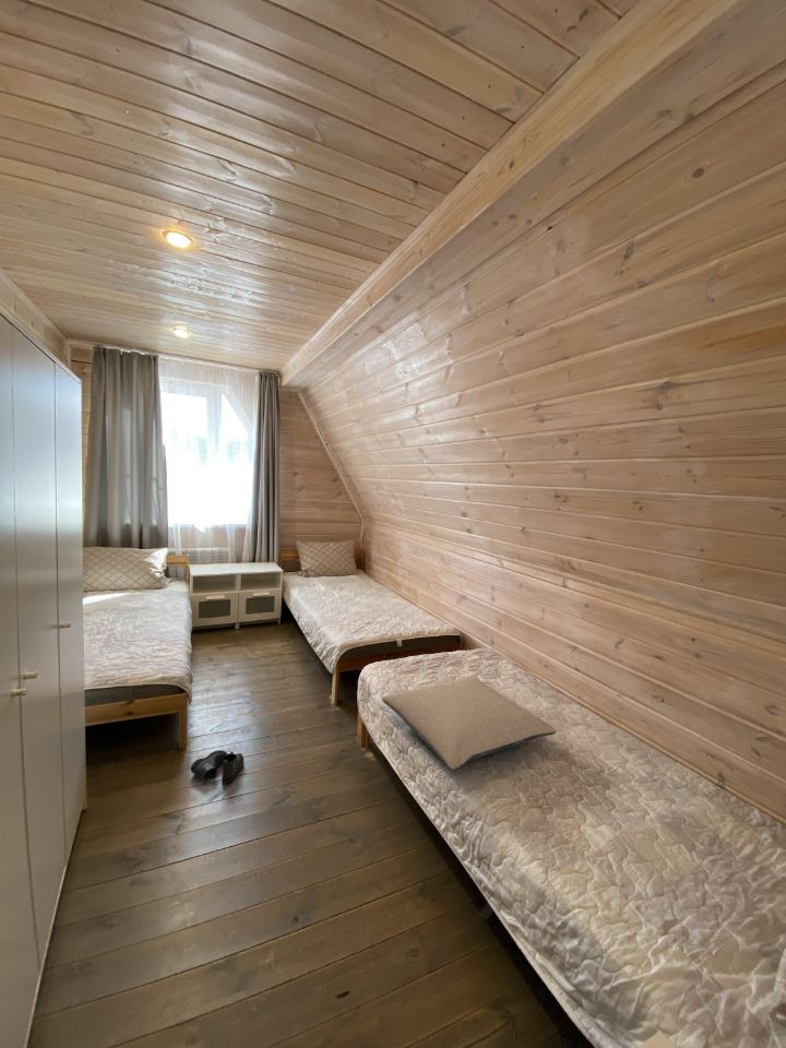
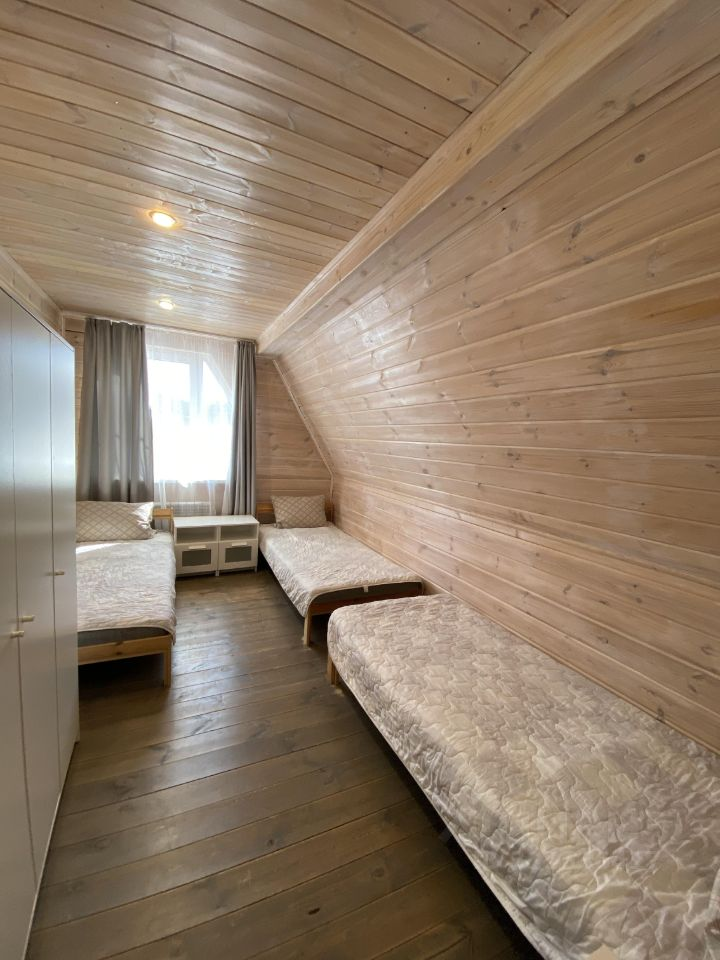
- pillow (464, 714)
- boots (216, 760)
